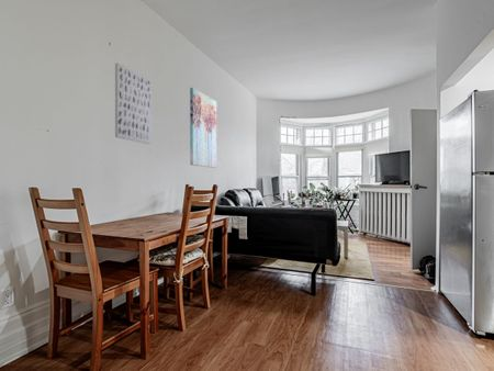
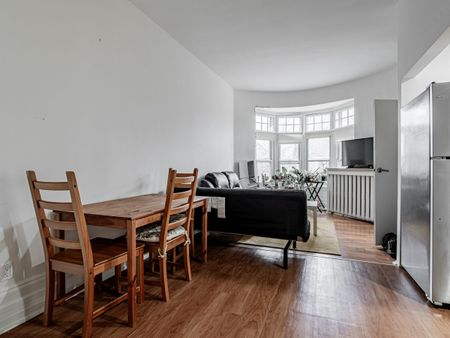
- wall art (204, 131)
- wall art (134, 106)
